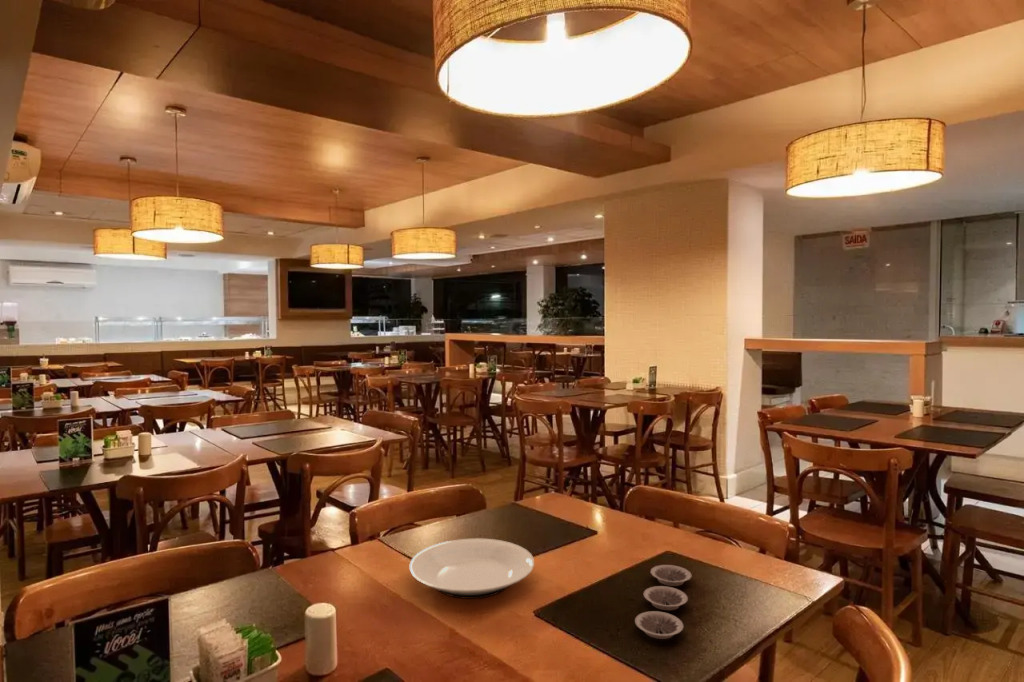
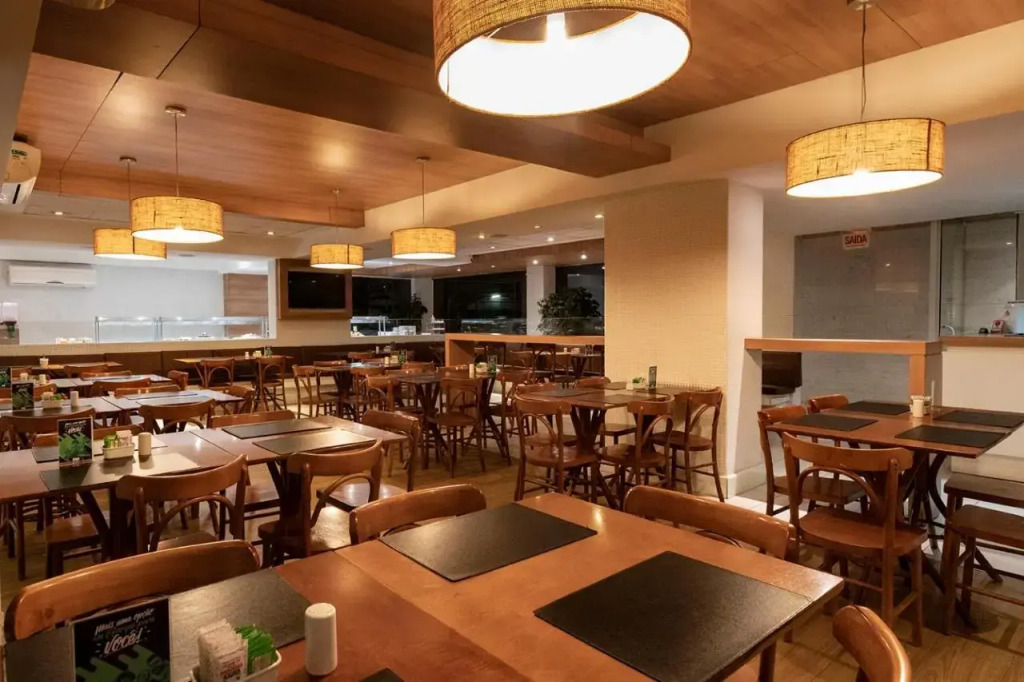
- plate (472, 571)
- plate (665, 599)
